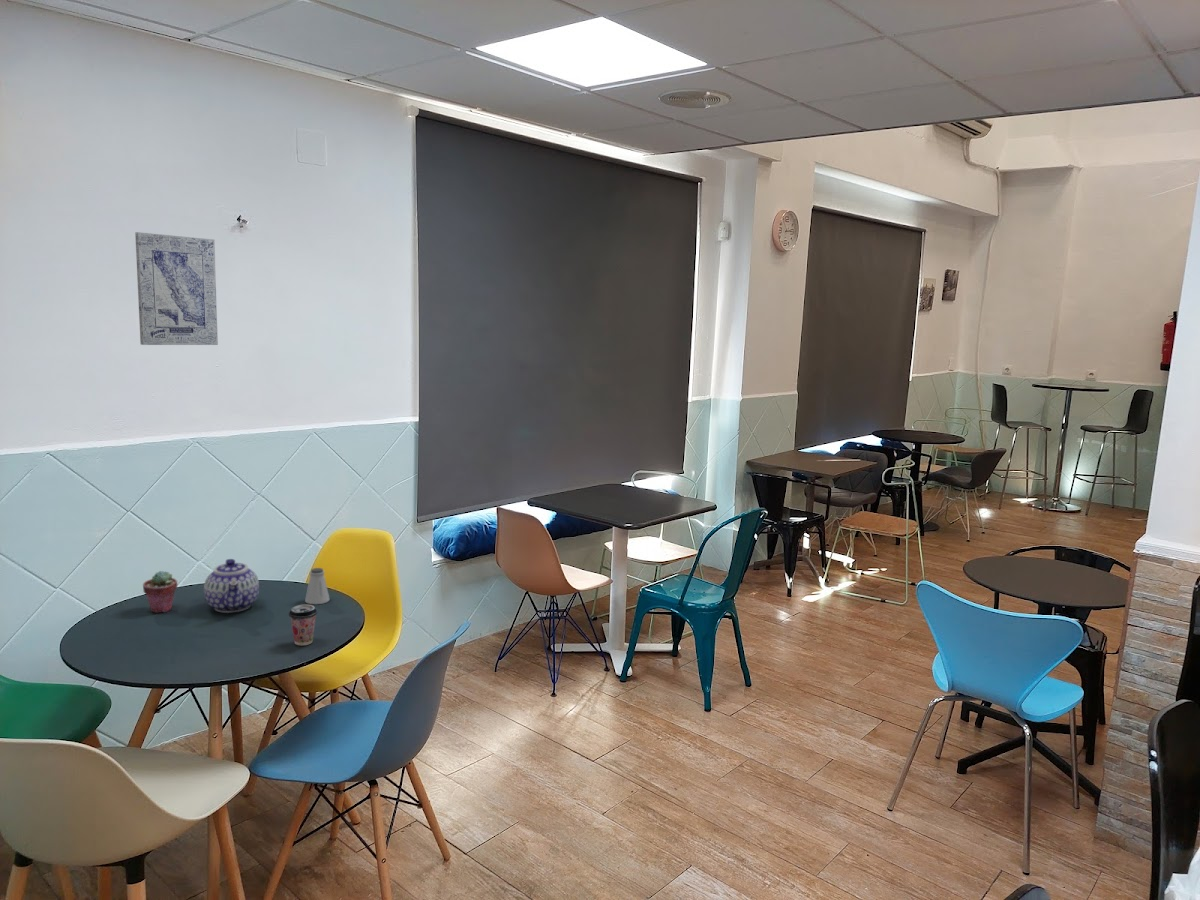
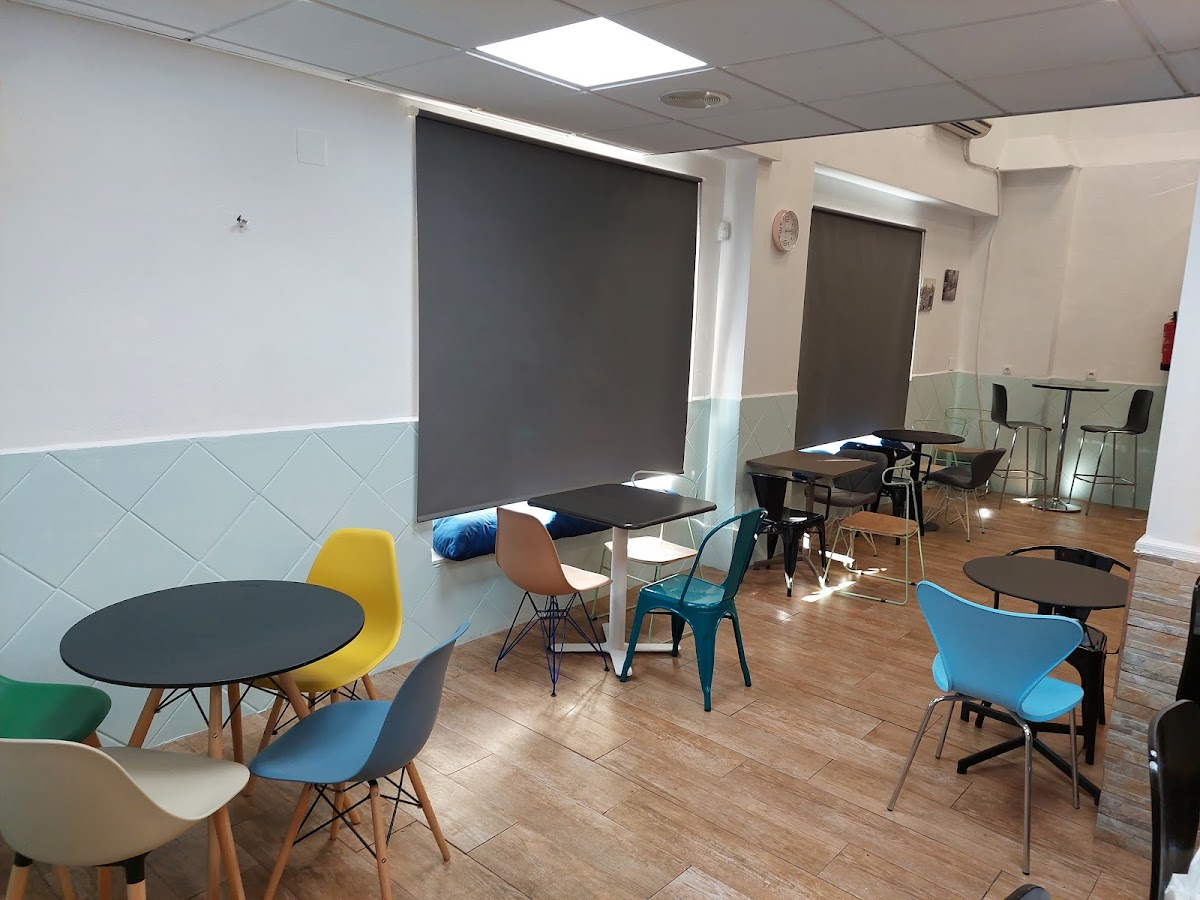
- saltshaker (317, 584)
- teapot (231, 583)
- wall art (178, 290)
- coffee cup (303, 625)
- potted succulent (160, 590)
